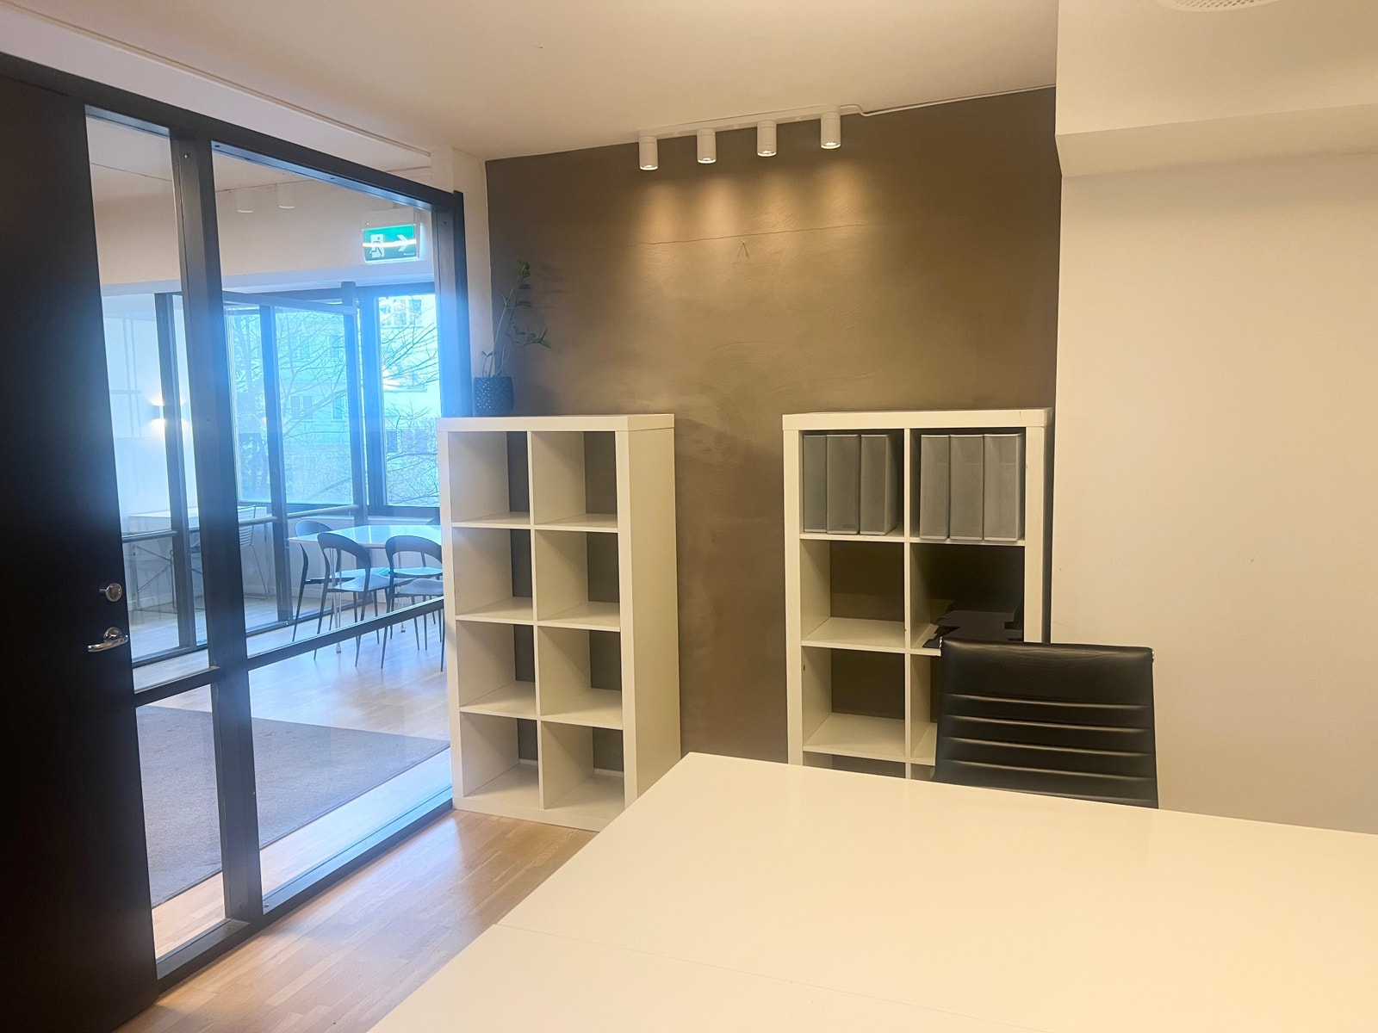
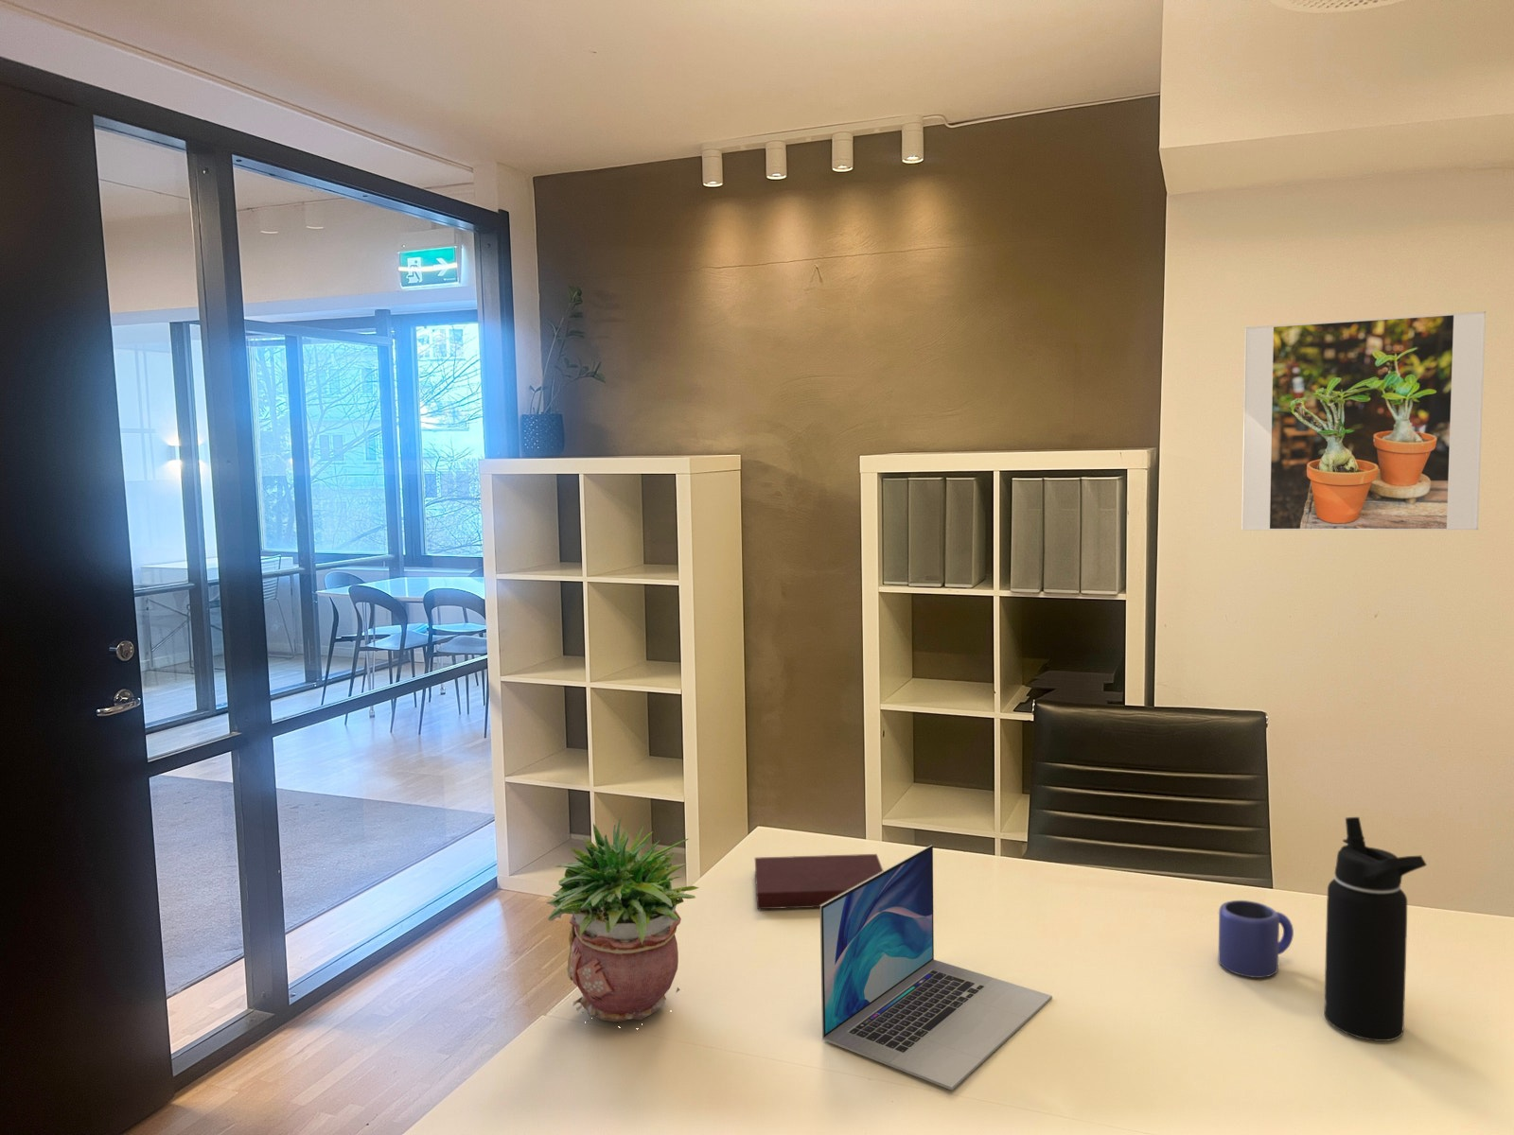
+ water bottle (1373, 929)
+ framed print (1357, 426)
+ laptop (933, 954)
+ mug (1258, 936)
+ potted plant (628, 917)
+ notebook (819, 880)
